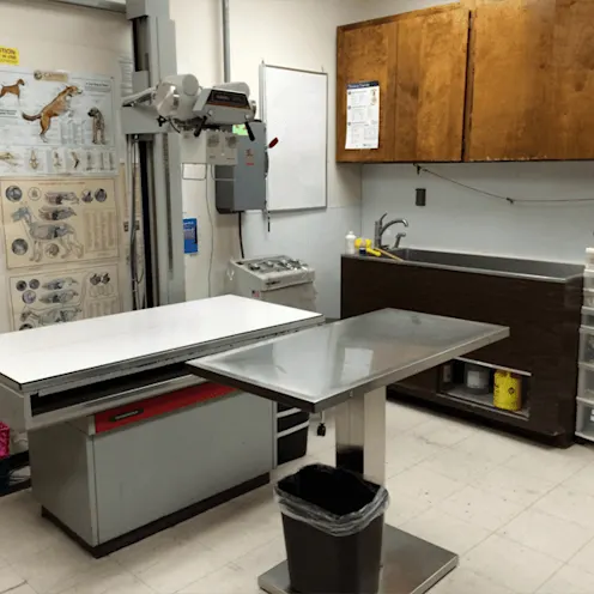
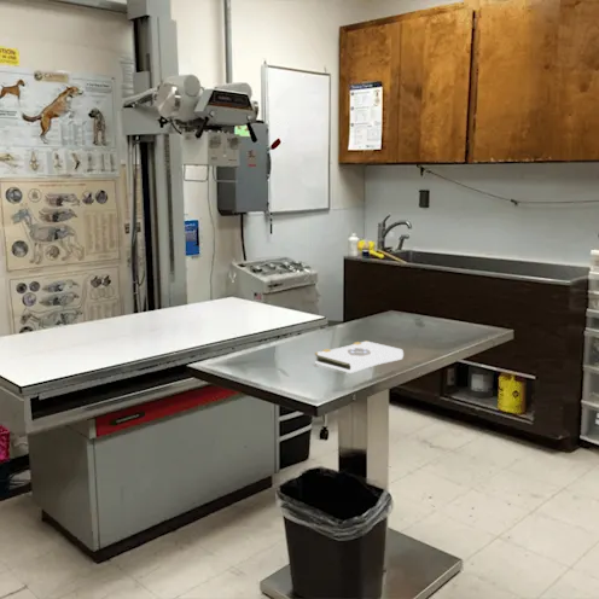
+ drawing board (361, 355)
